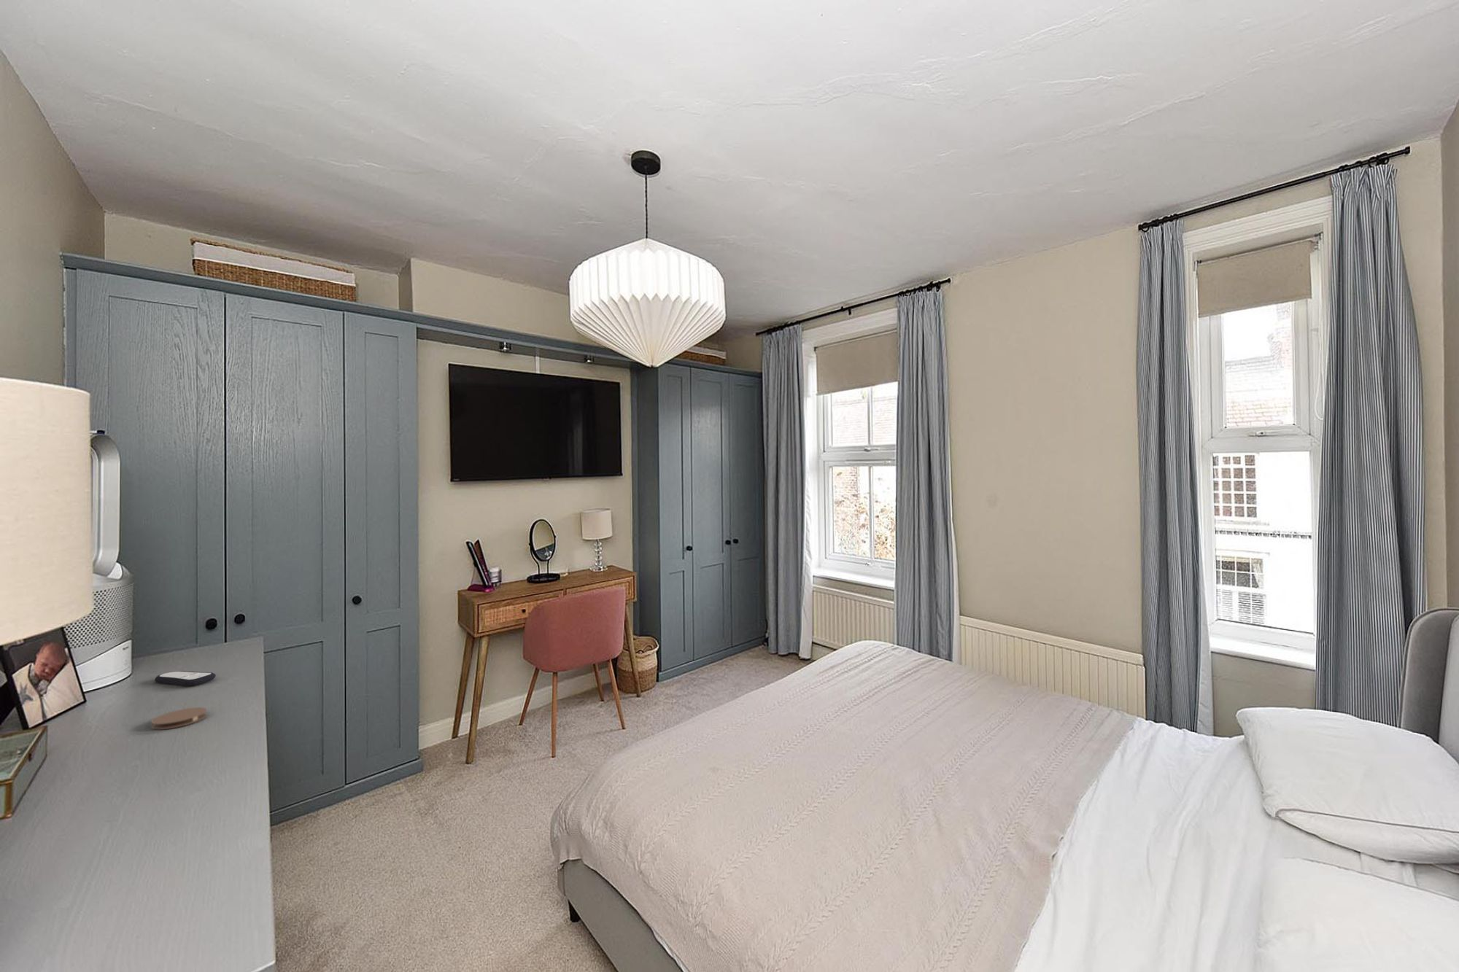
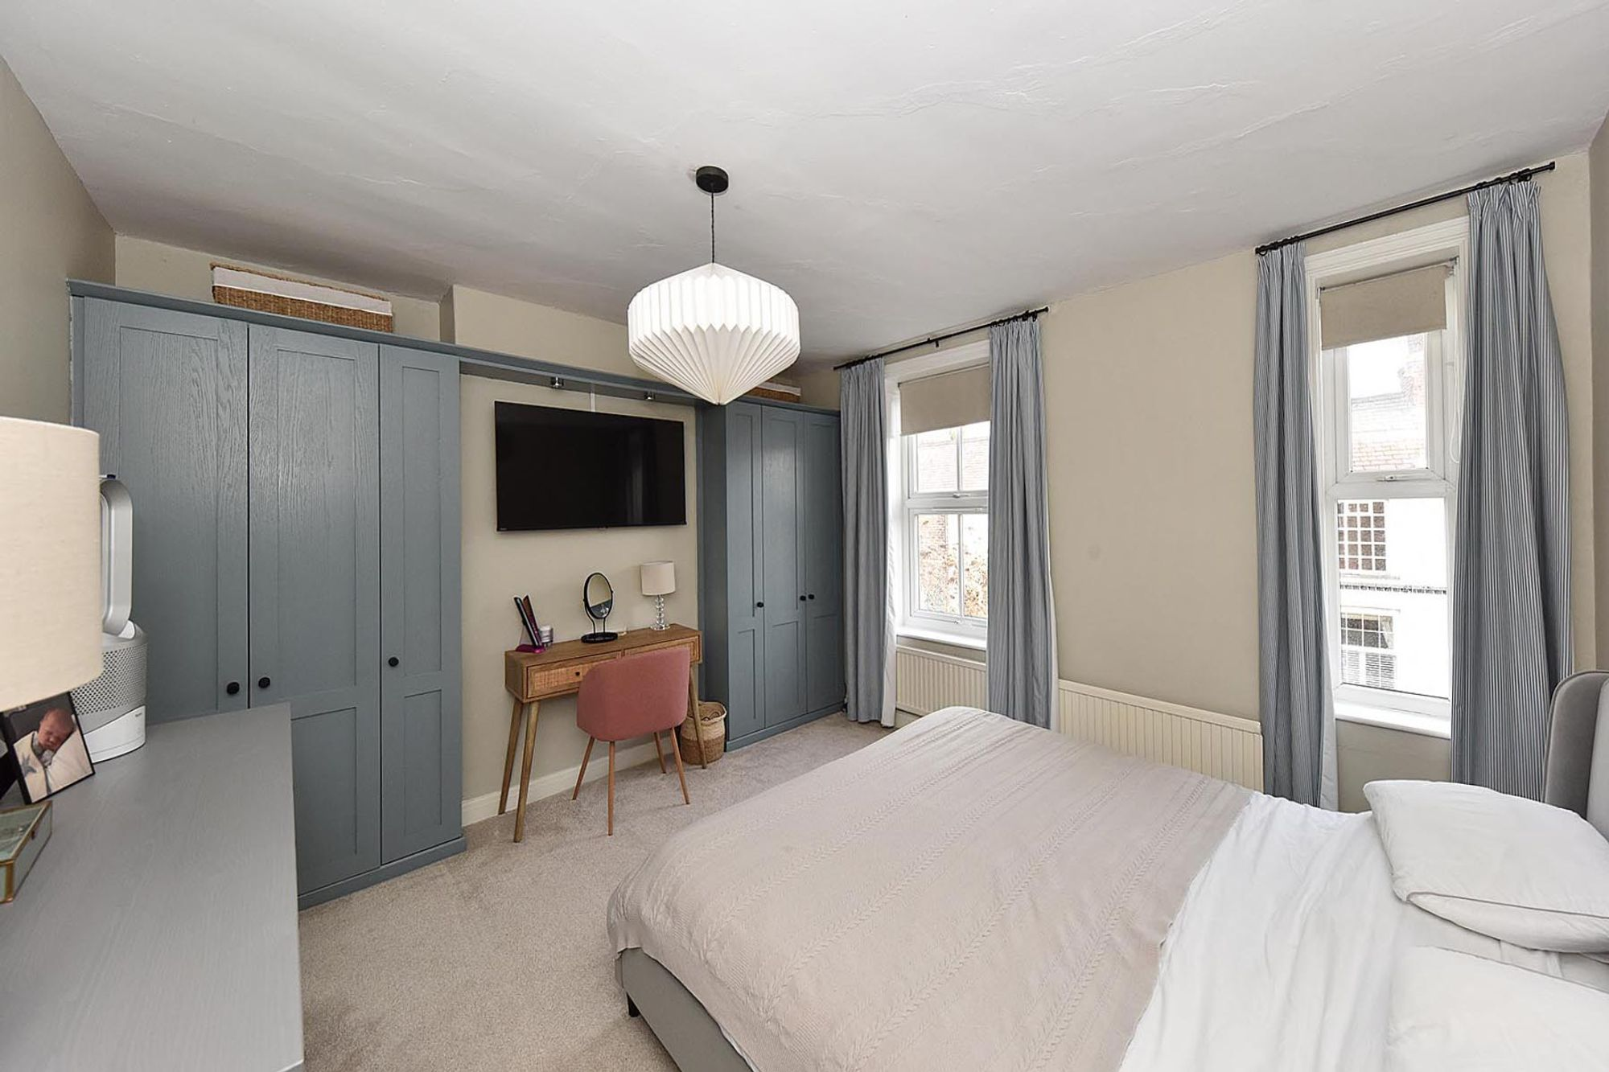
- remote control (183, 677)
- coaster (179, 717)
